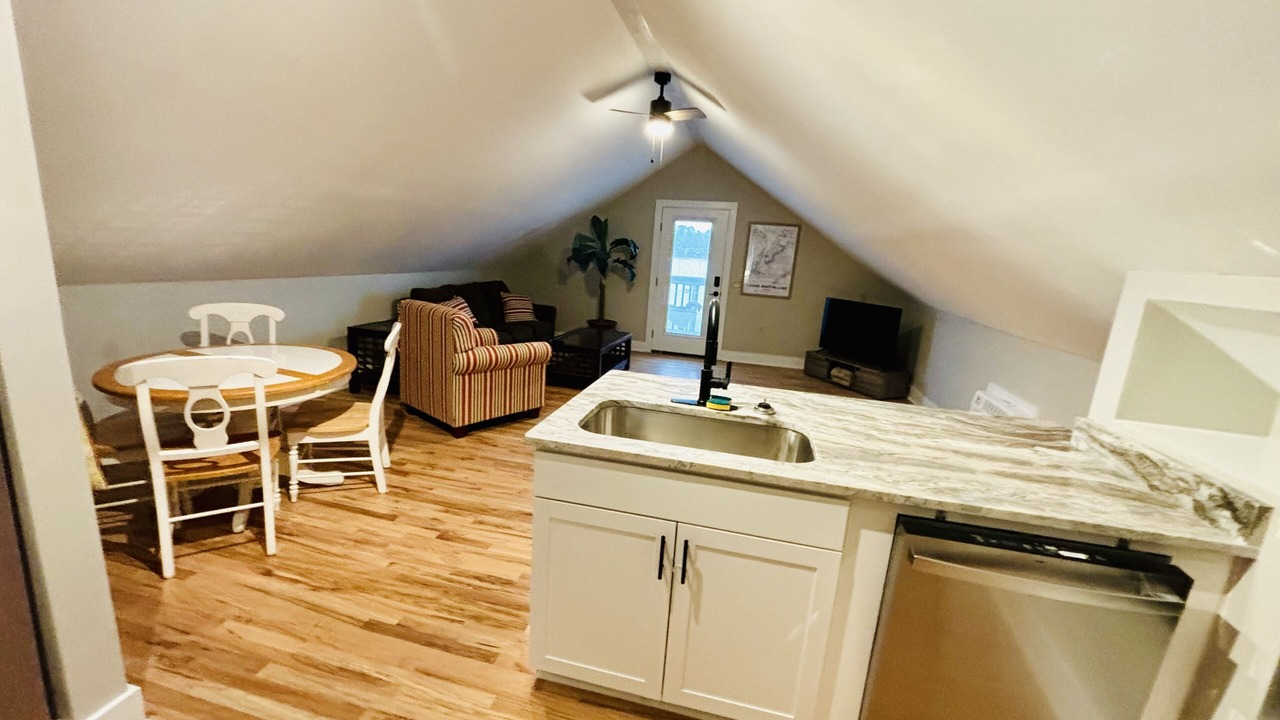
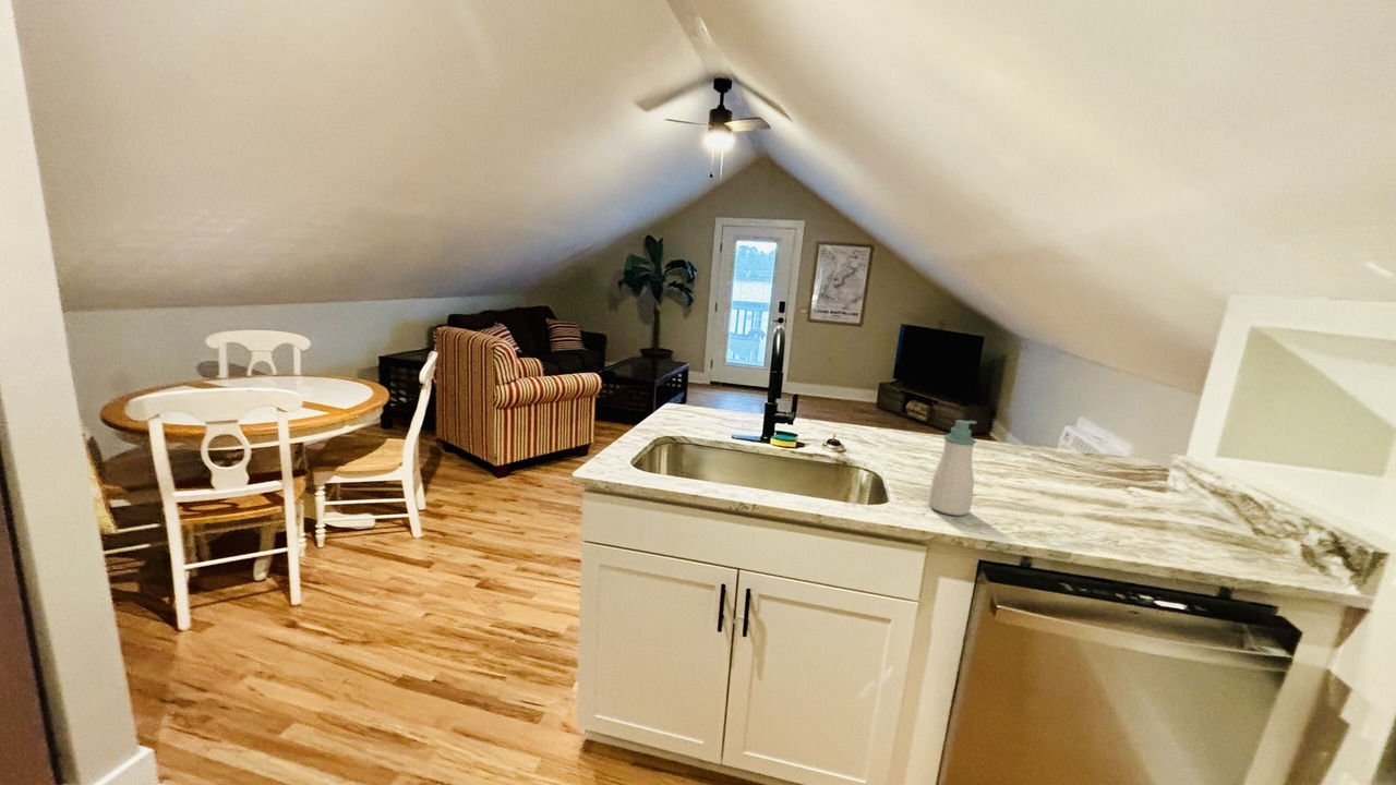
+ soap bottle (955, 466)
